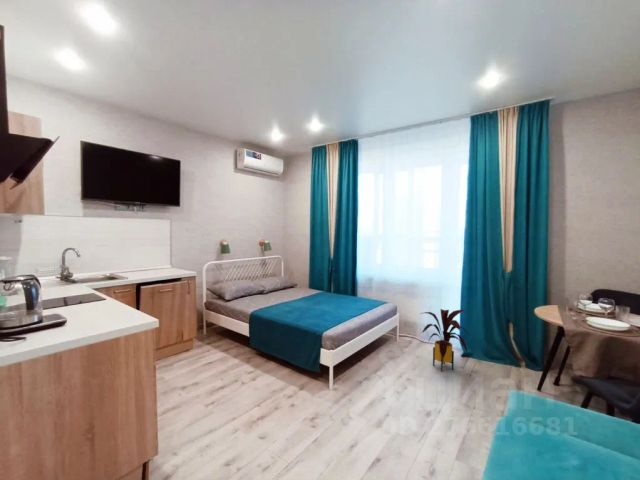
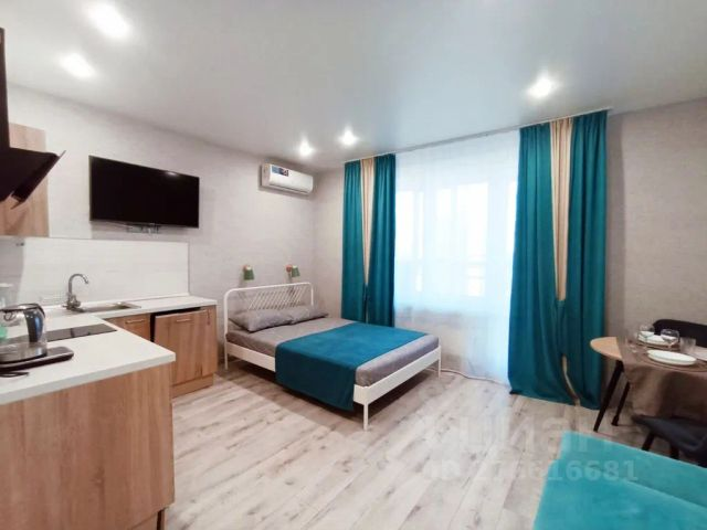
- house plant (442, 337)
